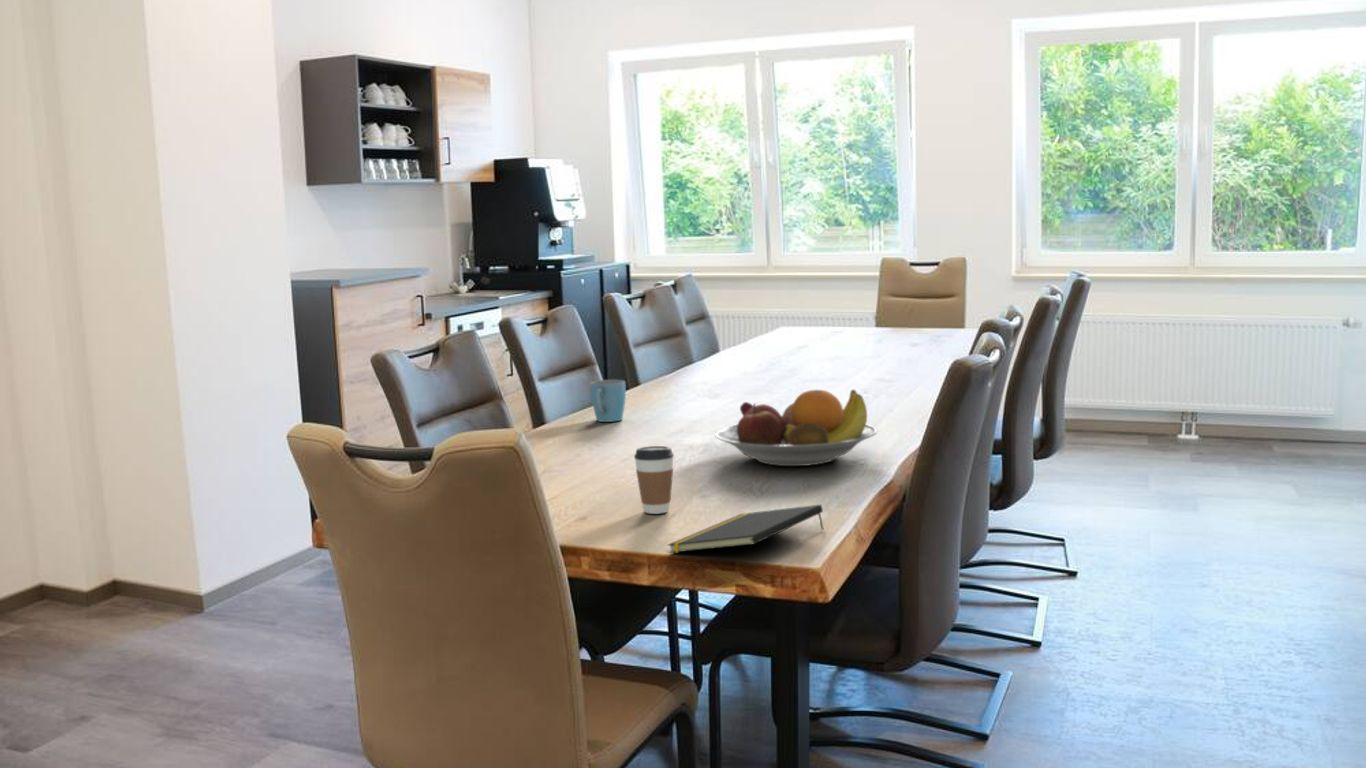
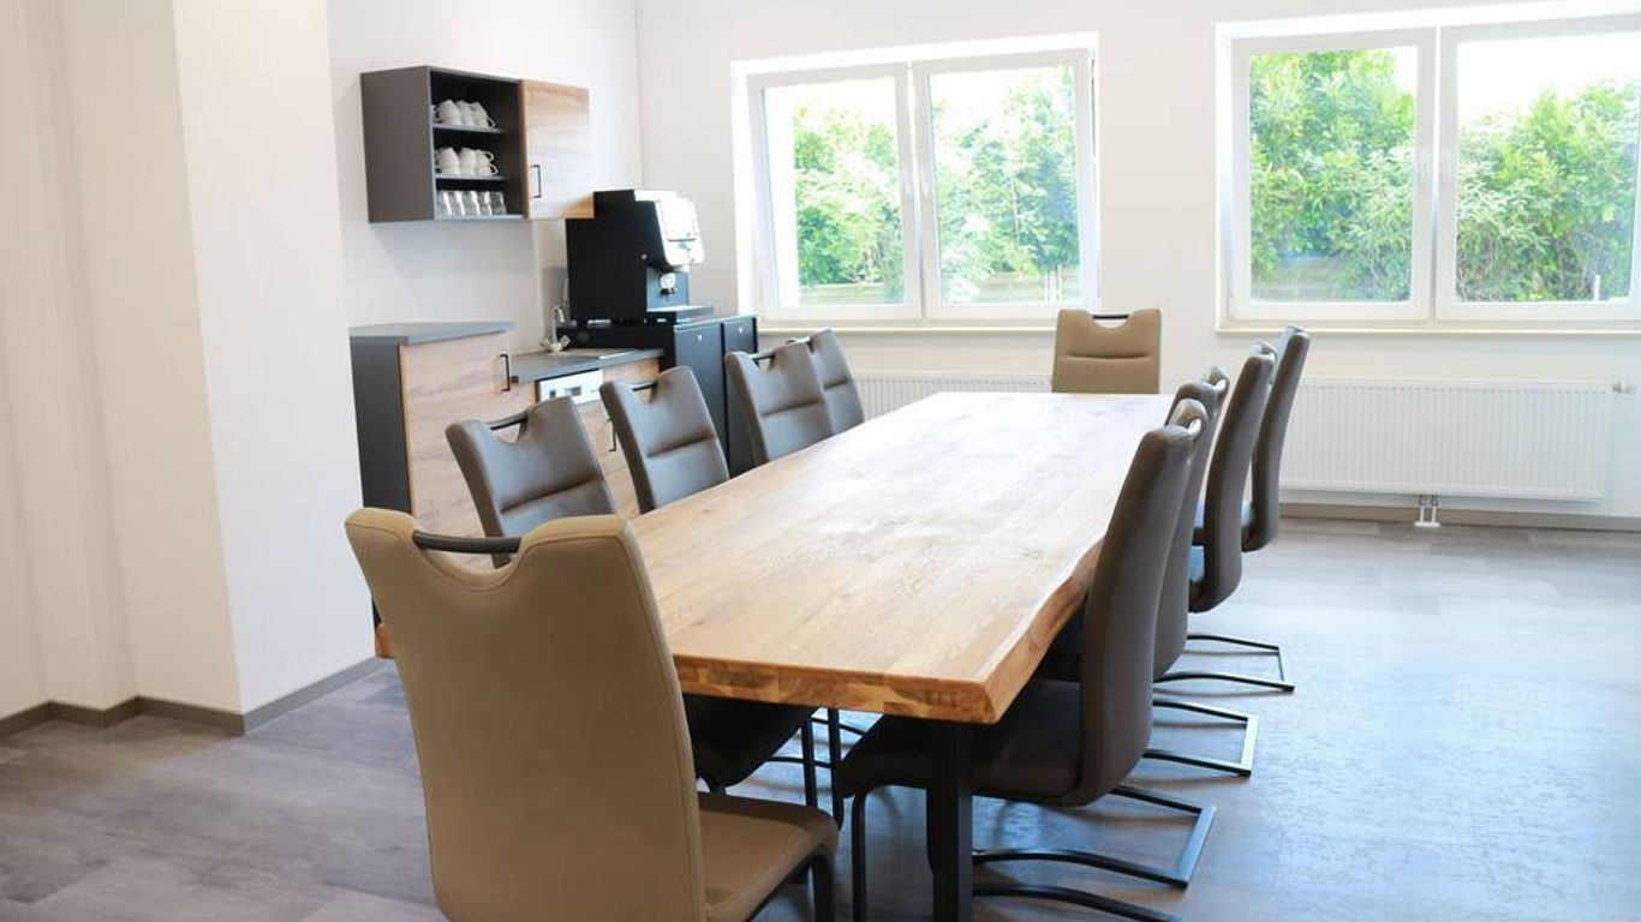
- fruit bowl (795, 424)
- coffee cup (655, 479)
- mug (606, 401)
- notepad (747, 528)
